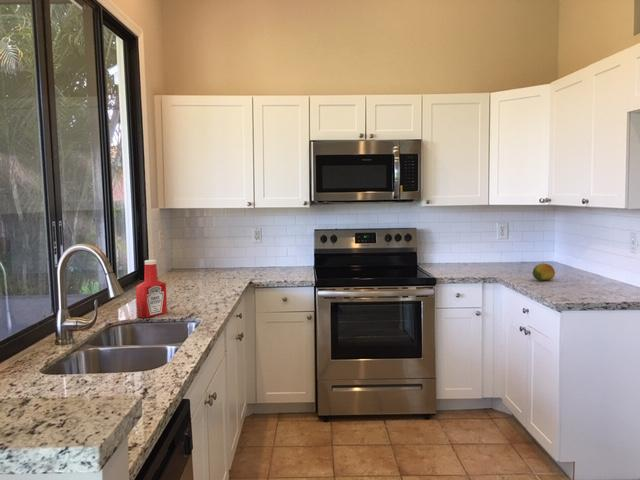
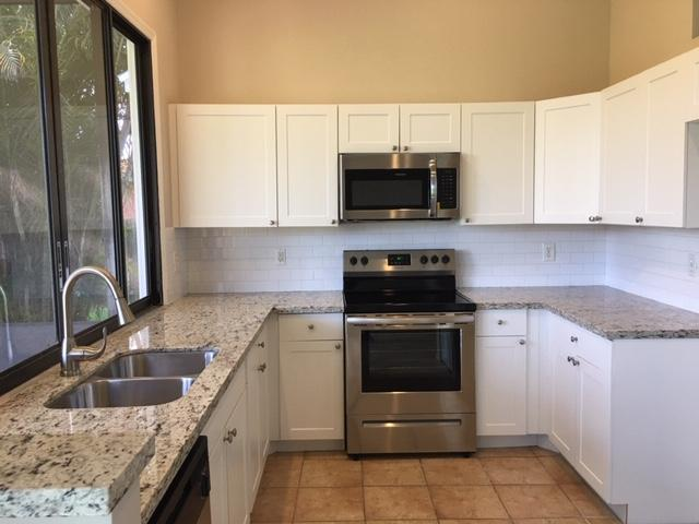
- soap bottle (151, 287)
- fruit (542, 271)
